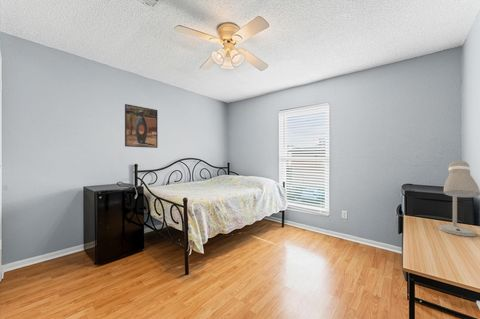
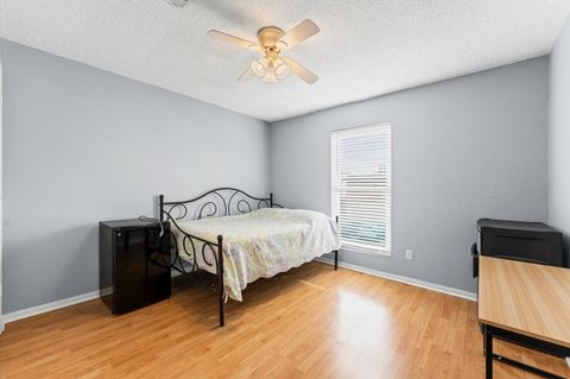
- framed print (142, 127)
- desk lamp (458, 196)
